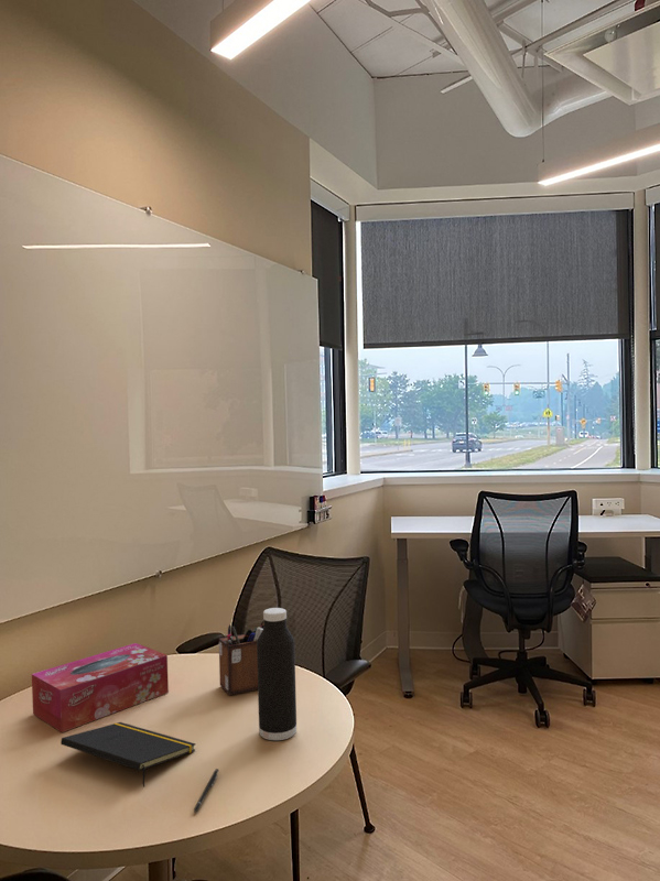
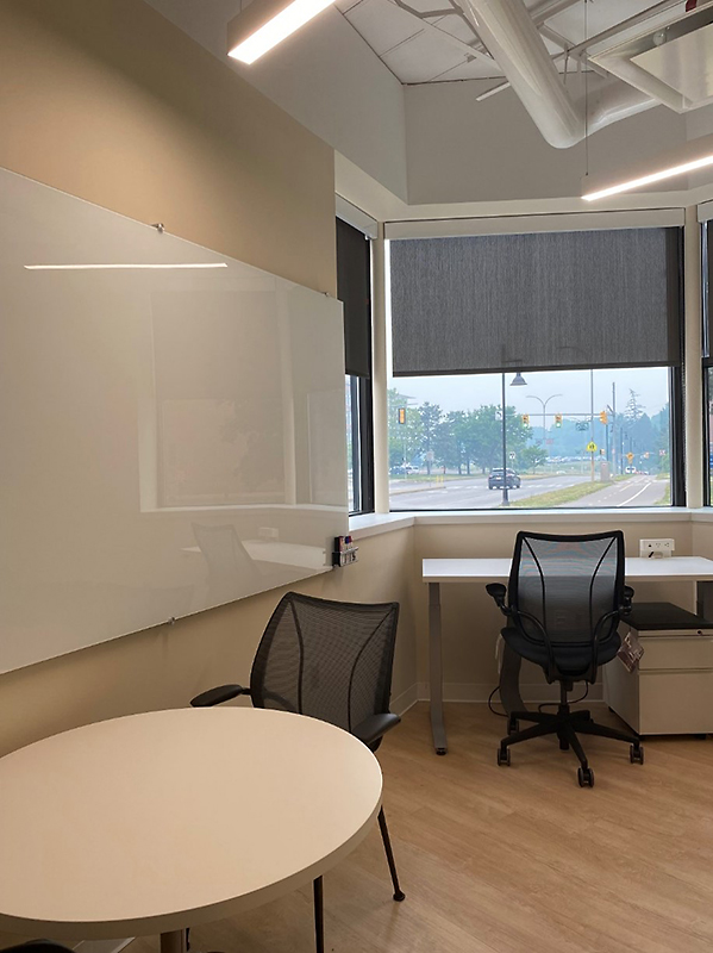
- water bottle (277, 671)
- desk organizer (244, 653)
- pen (206, 790)
- tissue box (101, 683)
- notepad (129, 743)
